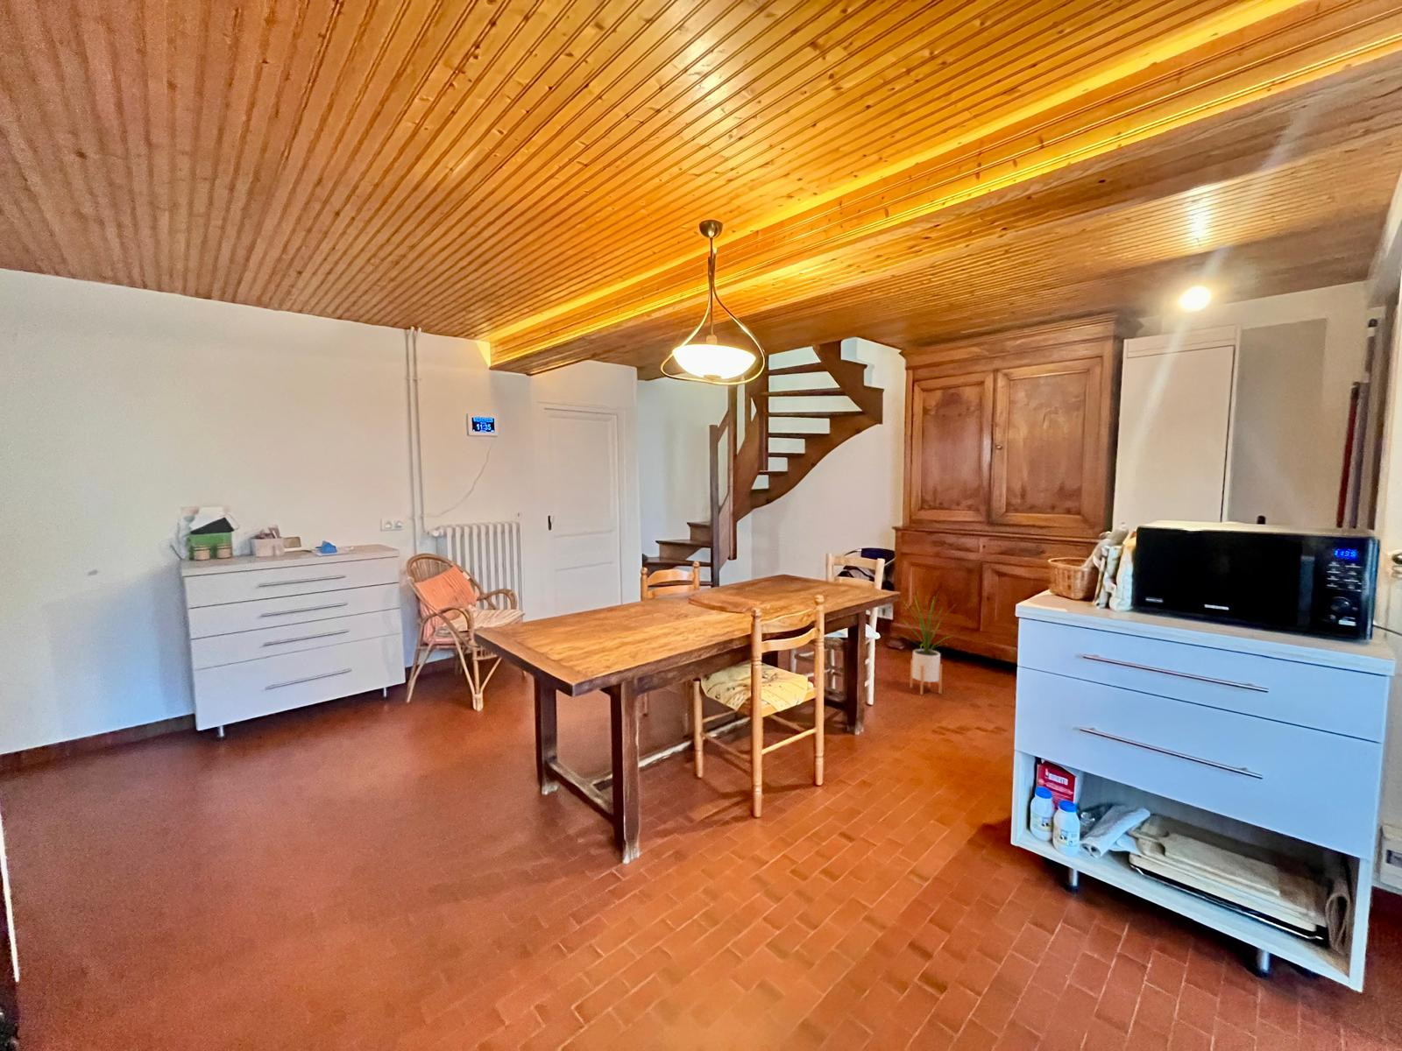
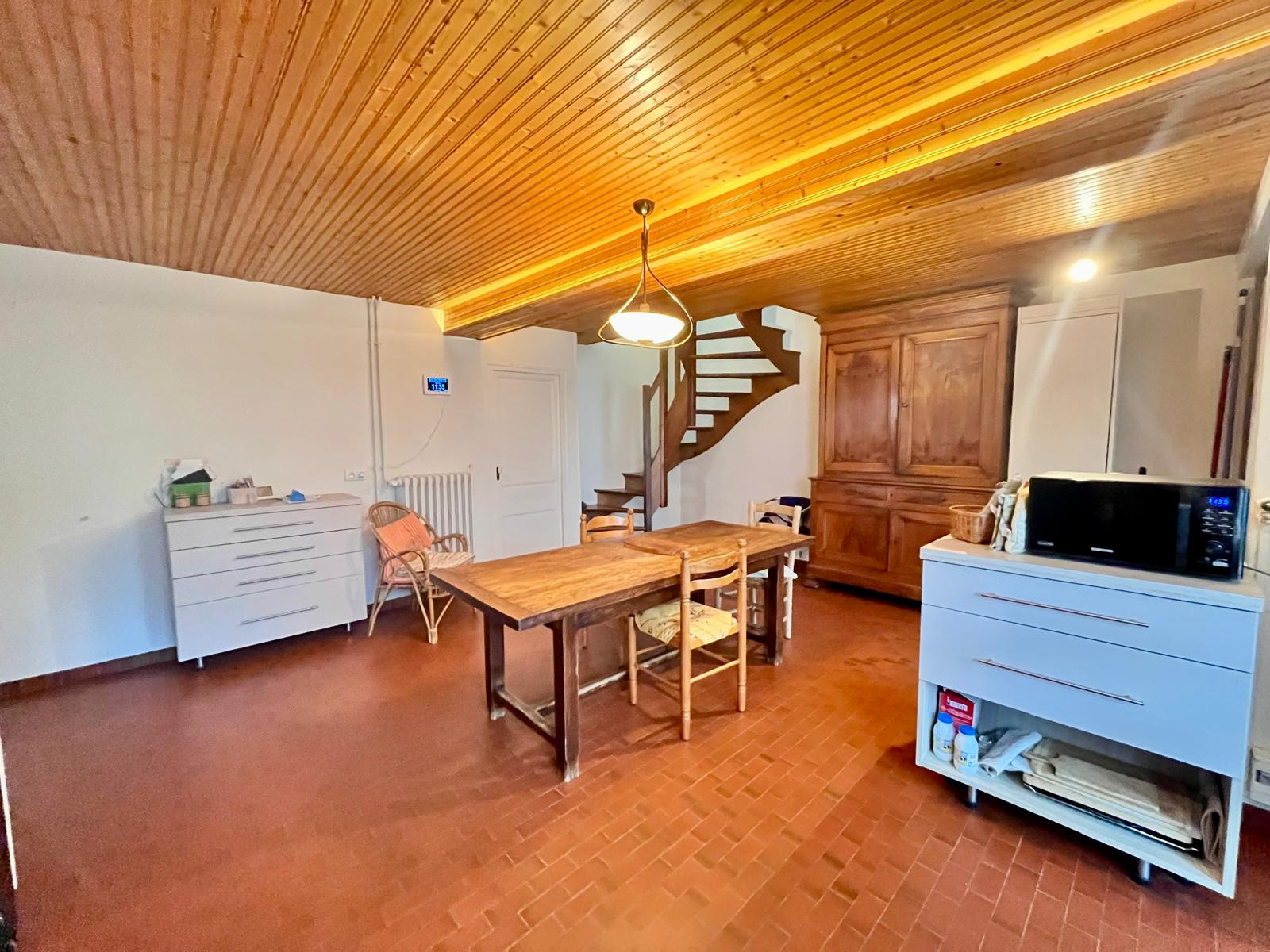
- house plant (928, 640)
